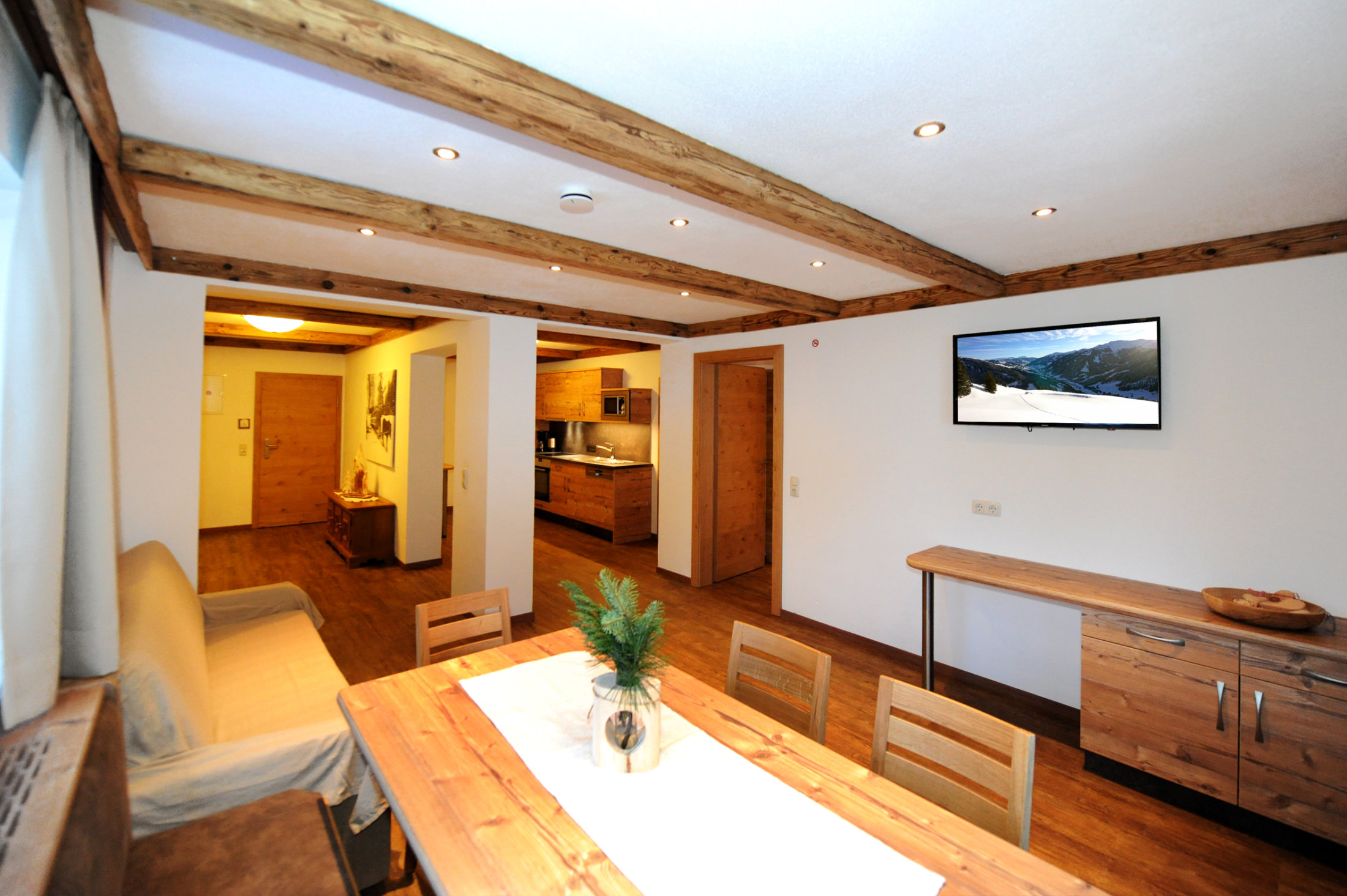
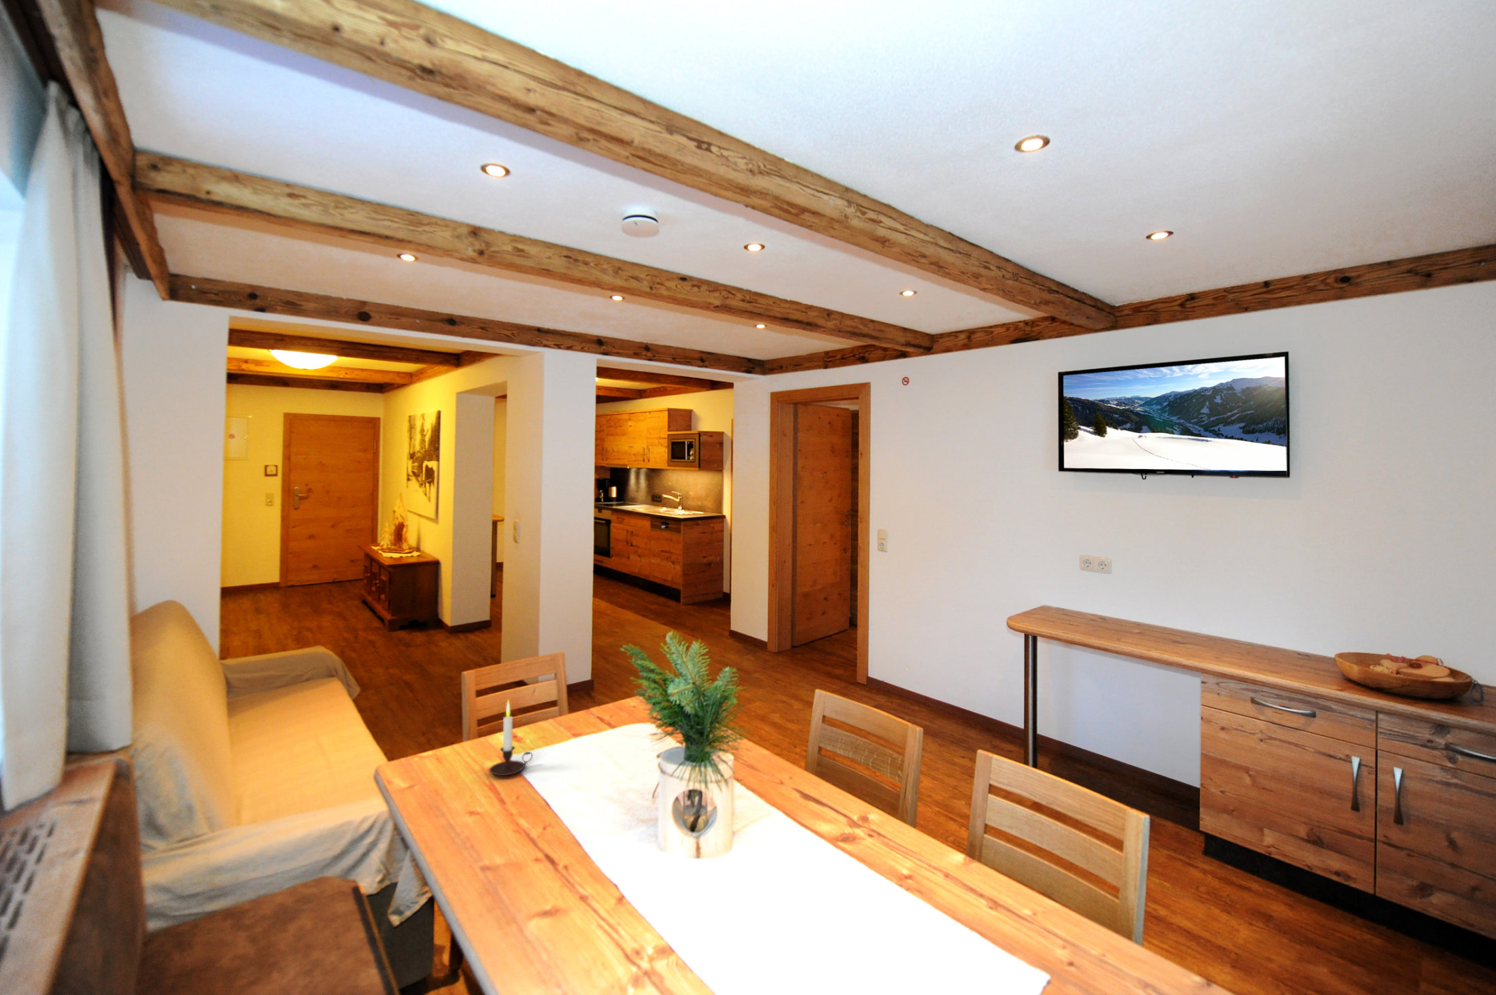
+ candle (511, 734)
